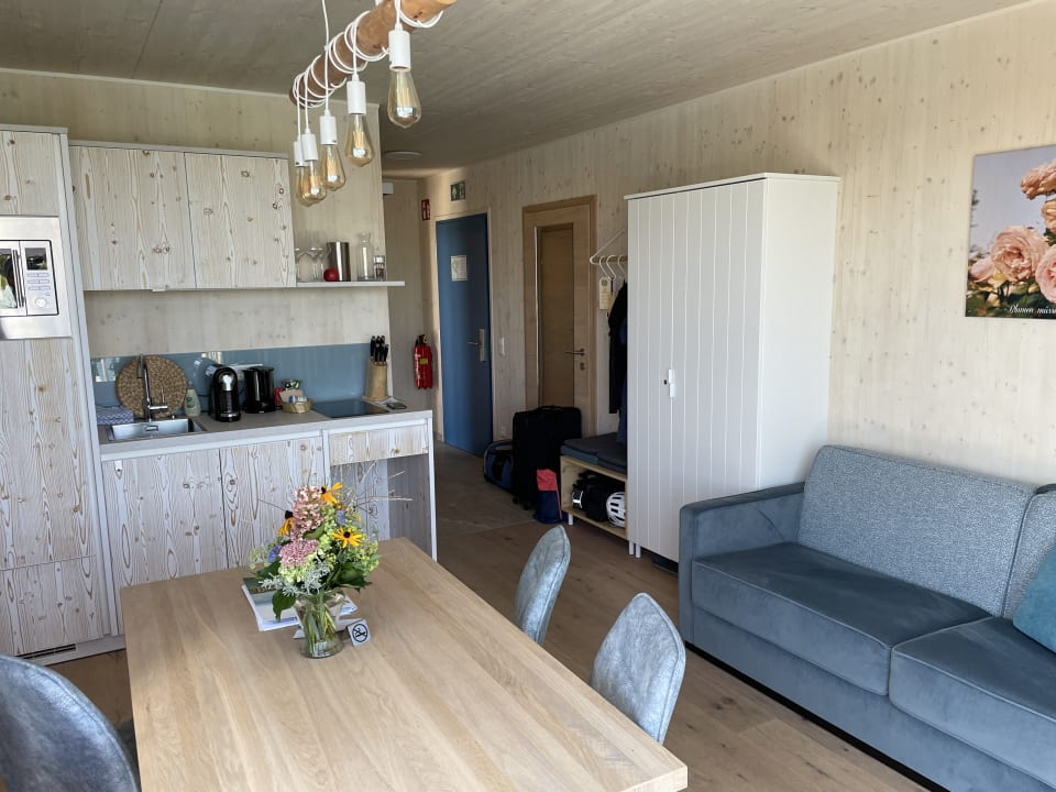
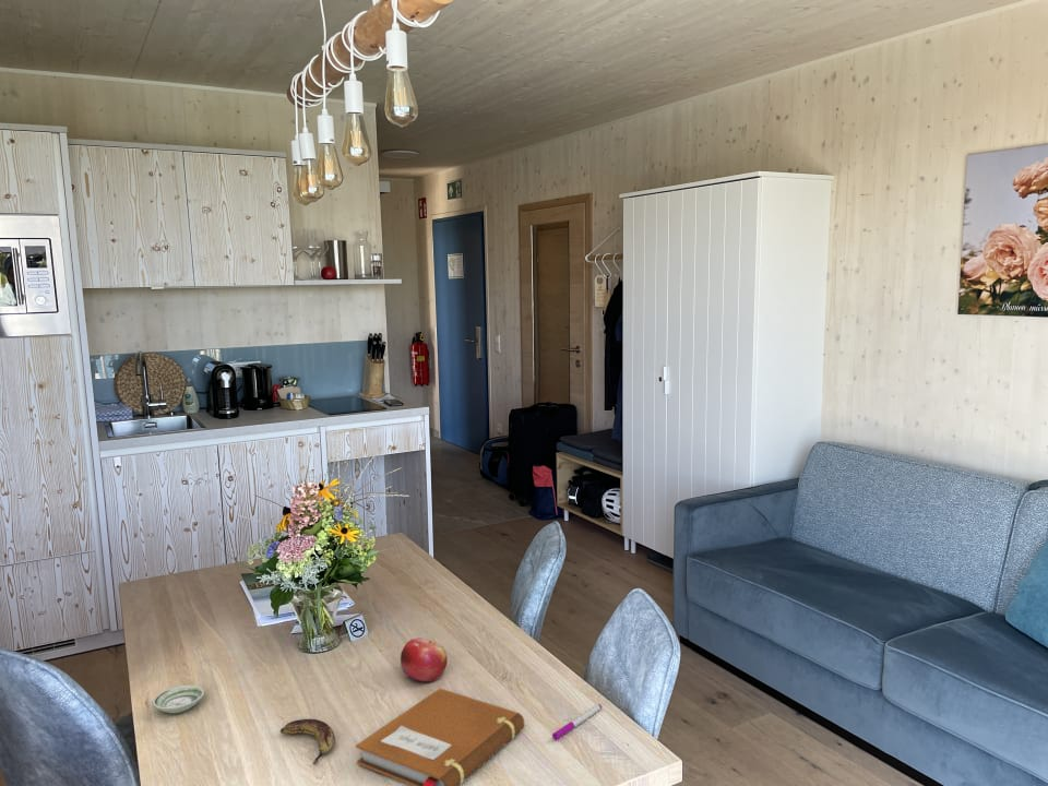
+ pen (577, 720)
+ notebook (441, 739)
+ saucer (179, 701)
+ fruit (421, 657)
+ banana (309, 734)
